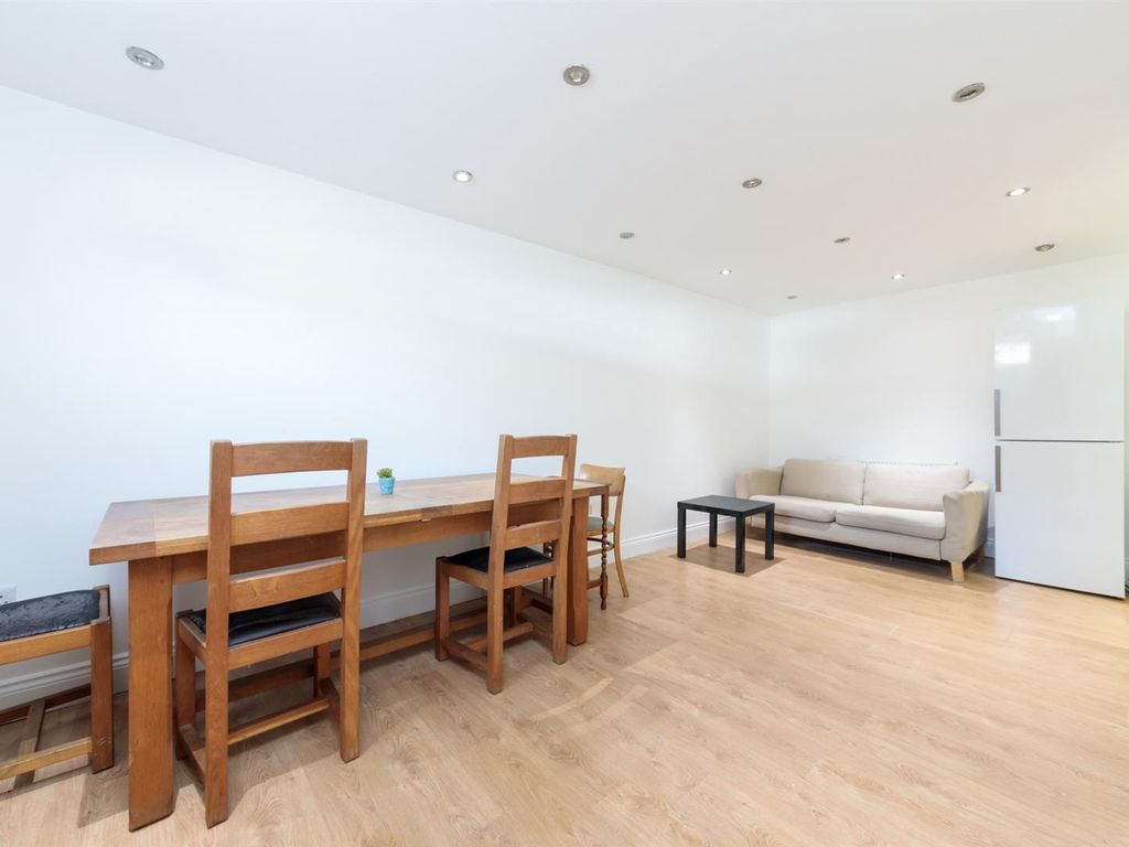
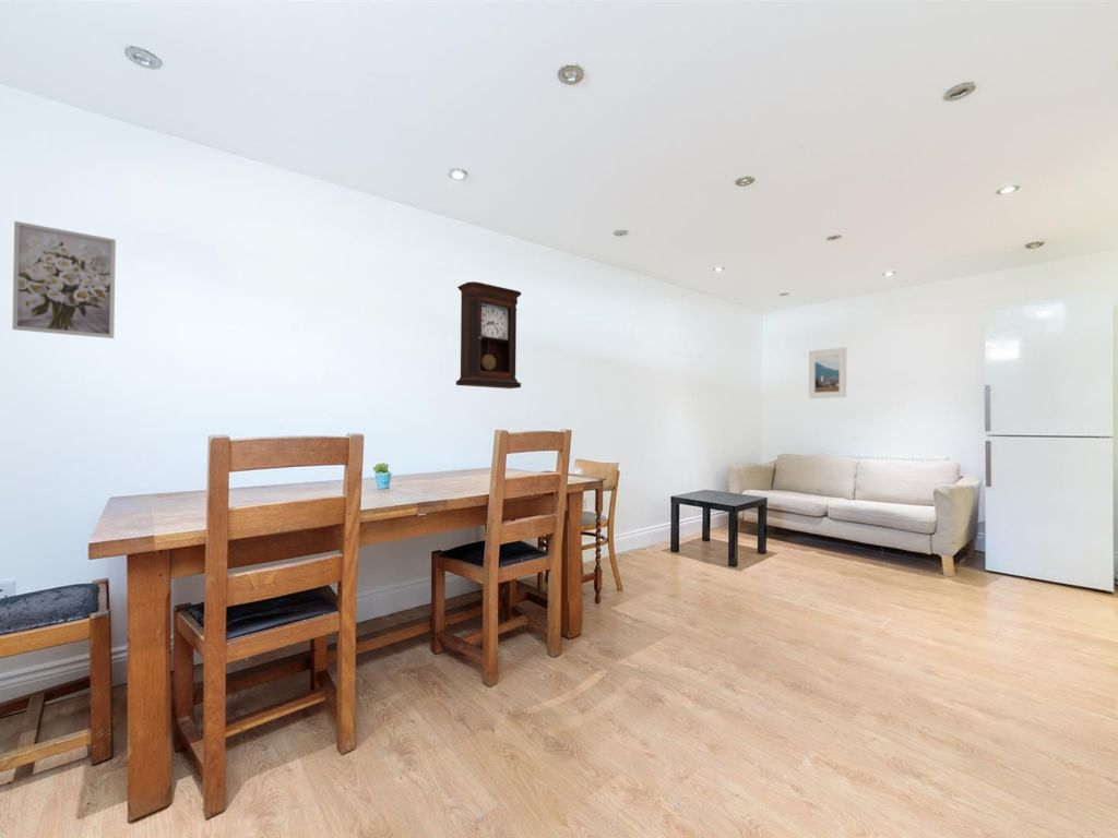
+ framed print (826, 373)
+ pendulum clock (491, 337)
+ wall art (67, 283)
